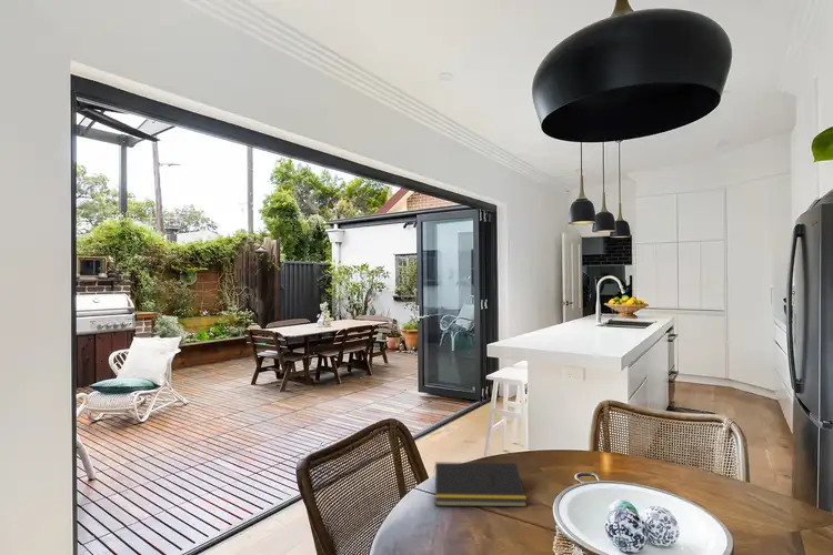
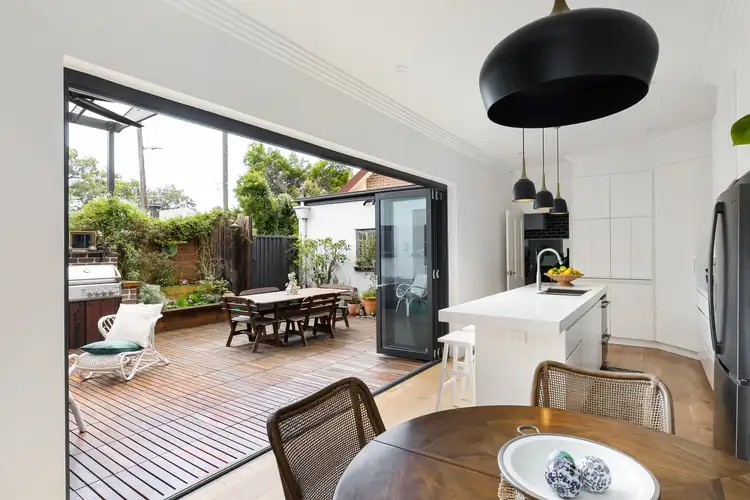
- notepad (478, 483)
